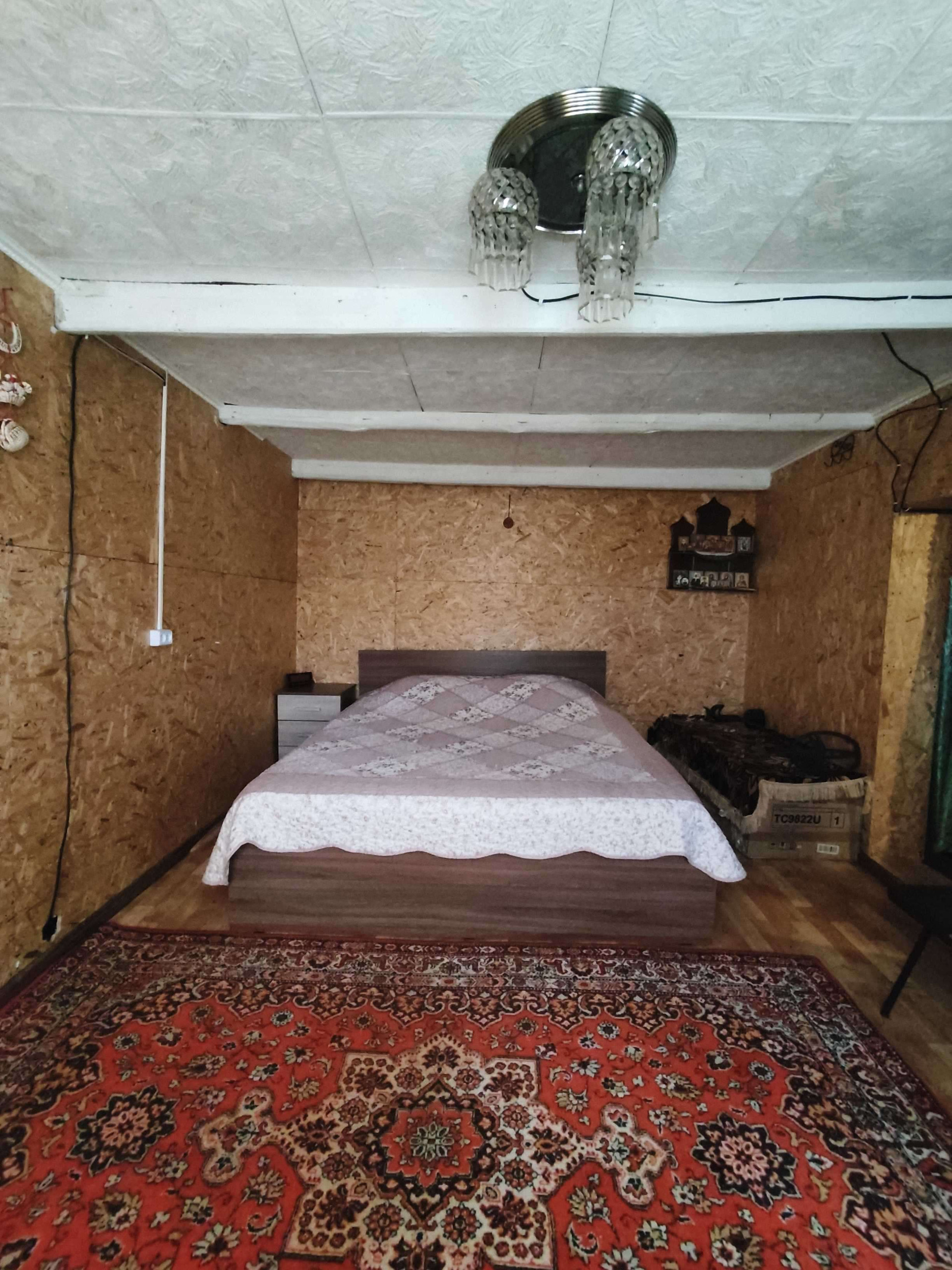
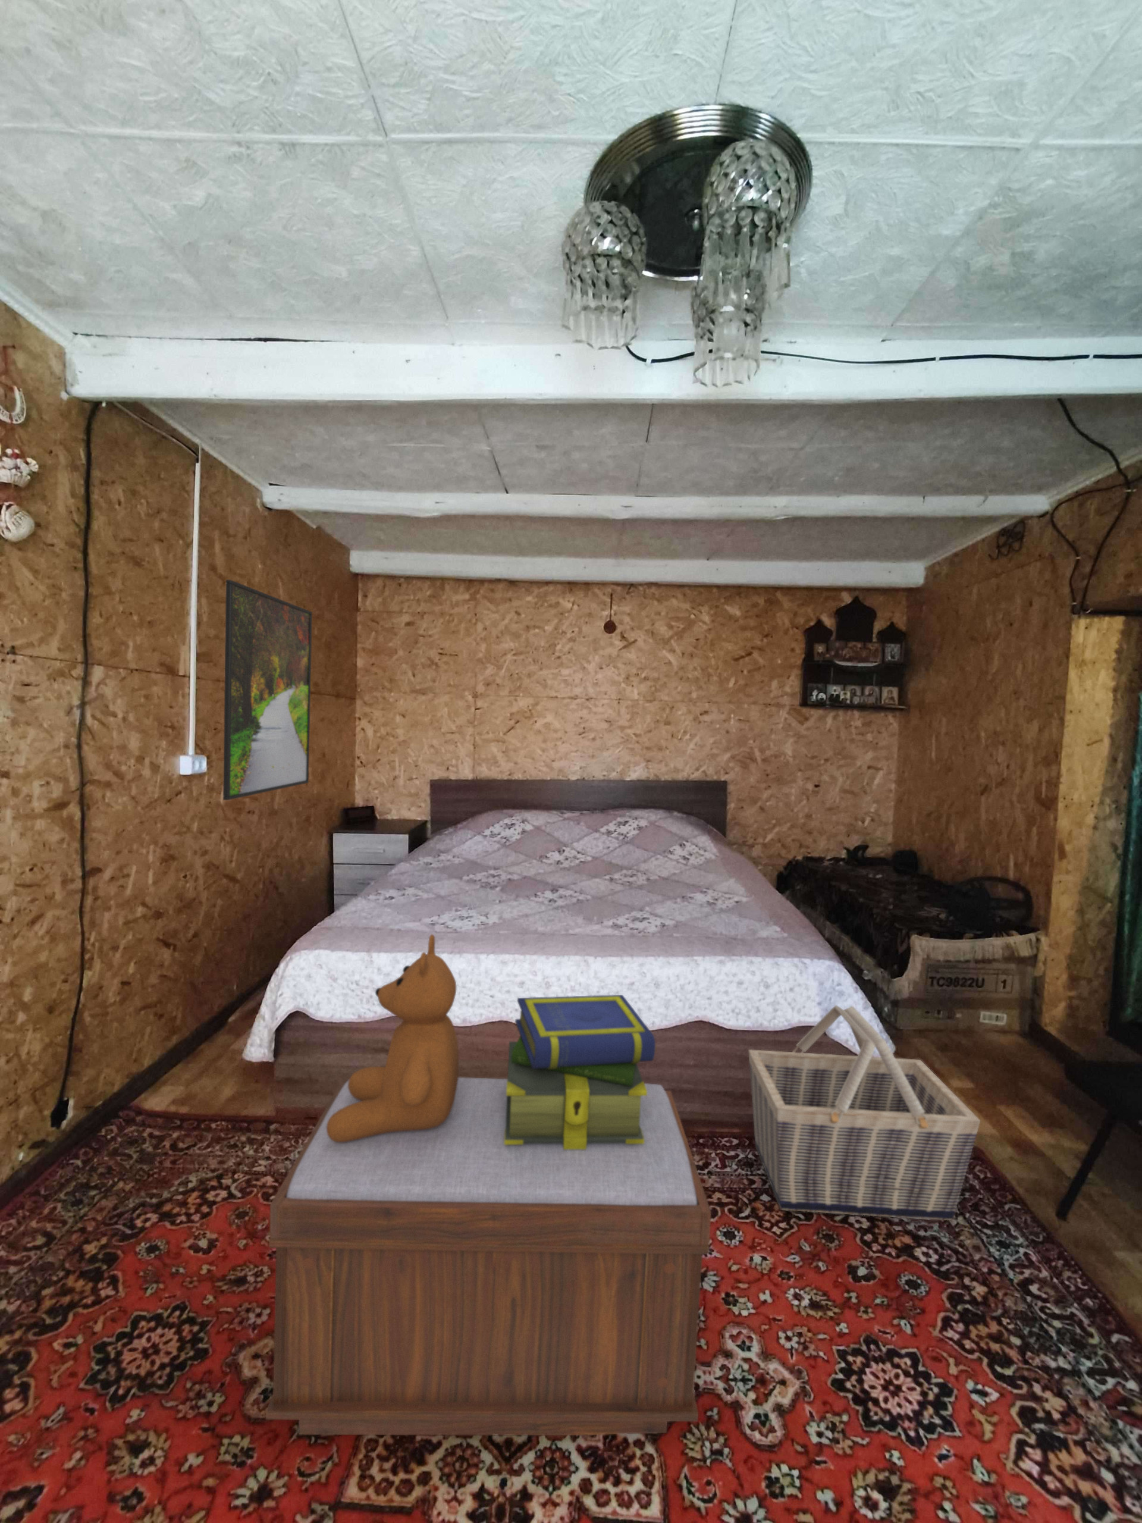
+ basket (853, 1101)
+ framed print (272, 694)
+ teddy bear (399, 1029)
+ stack of books (577, 1061)
+ bench (498, 1235)
